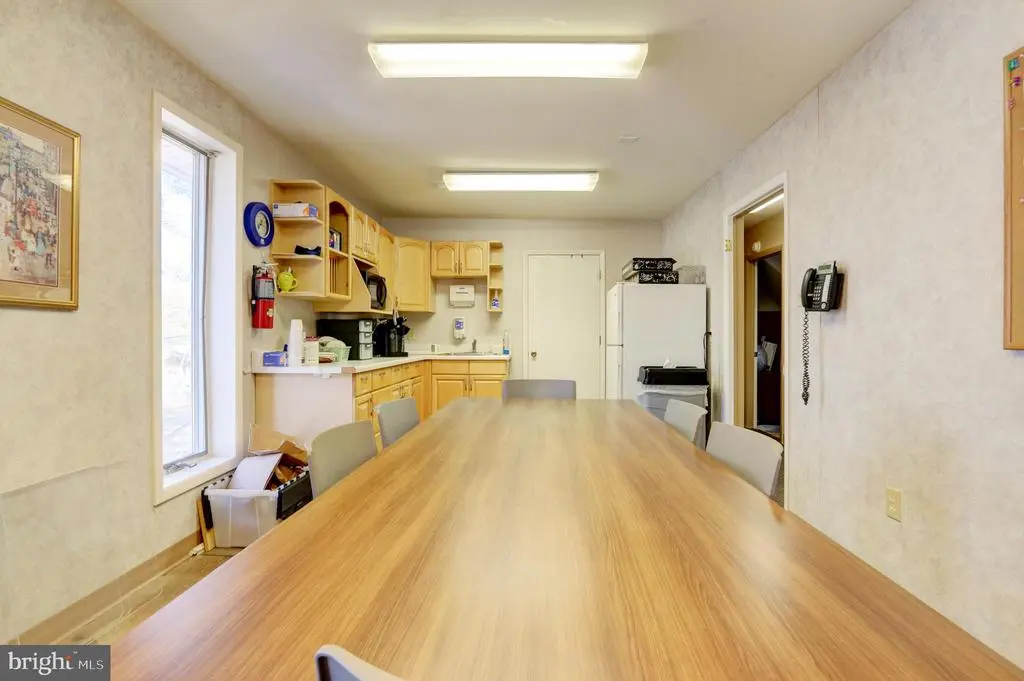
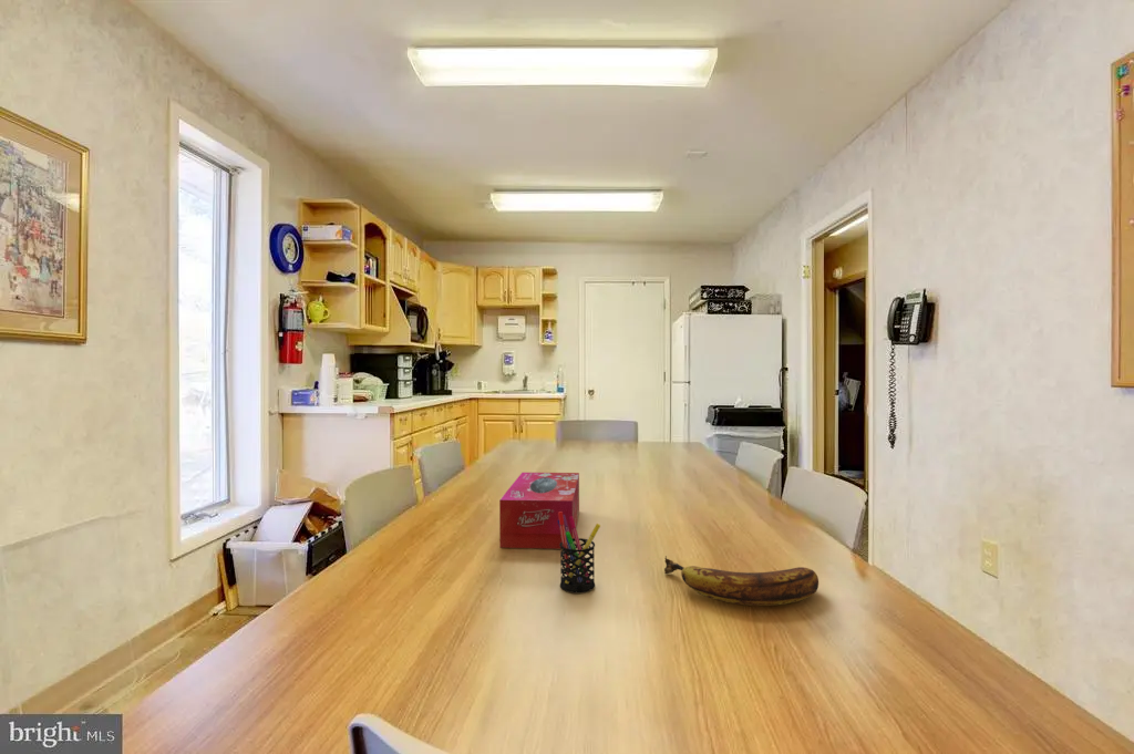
+ banana (743, 576)
+ tissue box (544, 505)
+ pen holder (574, 550)
